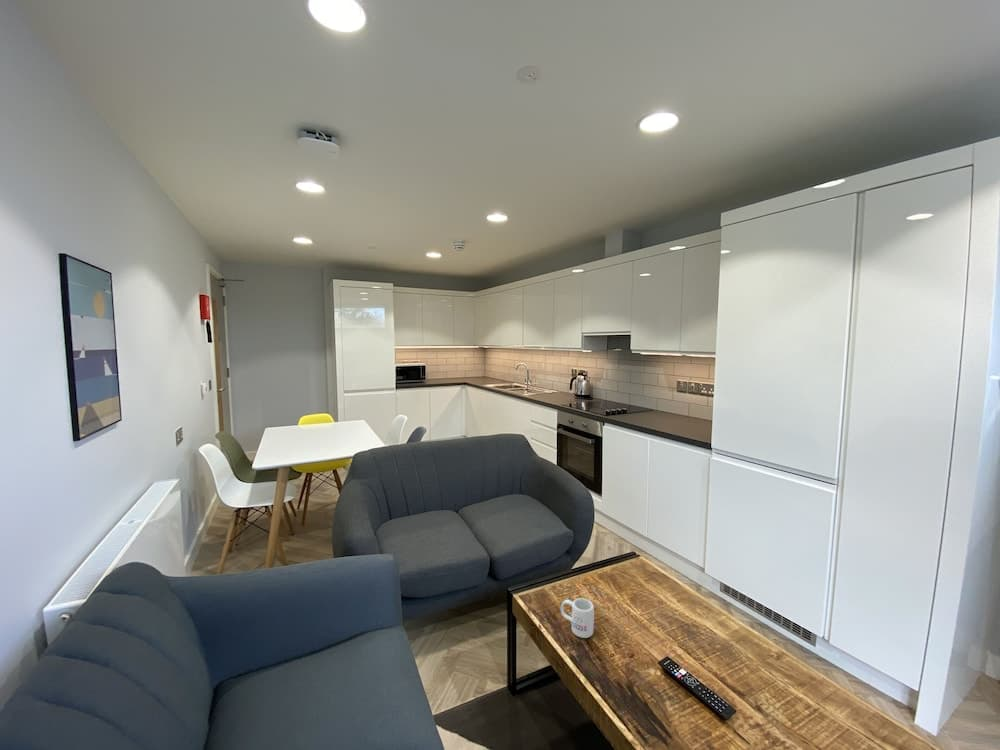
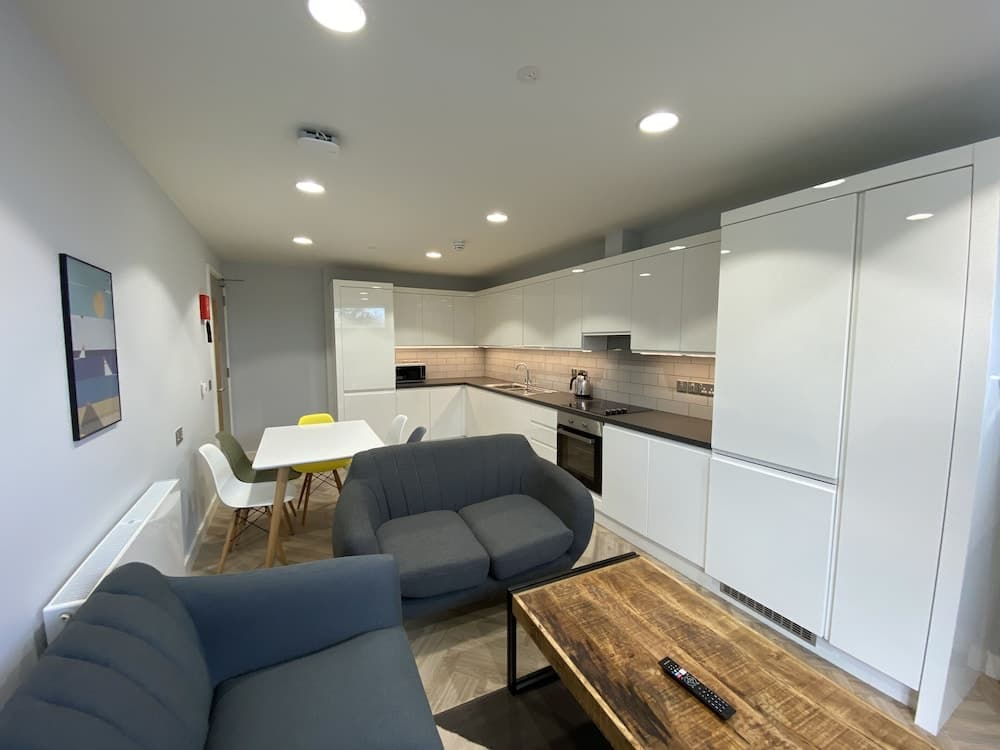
- mug (576, 614)
